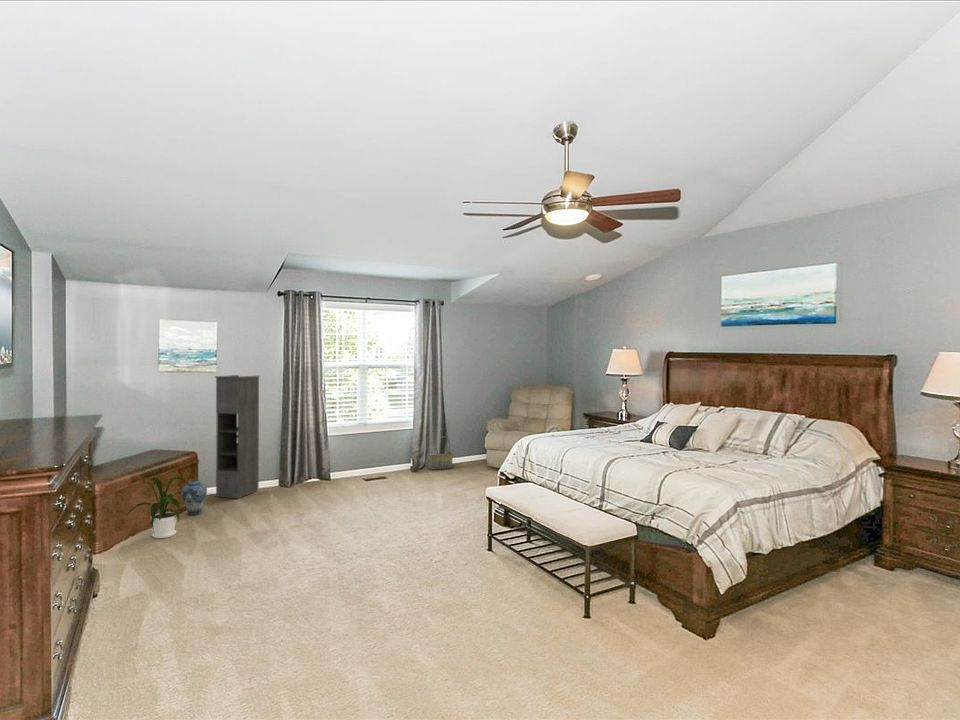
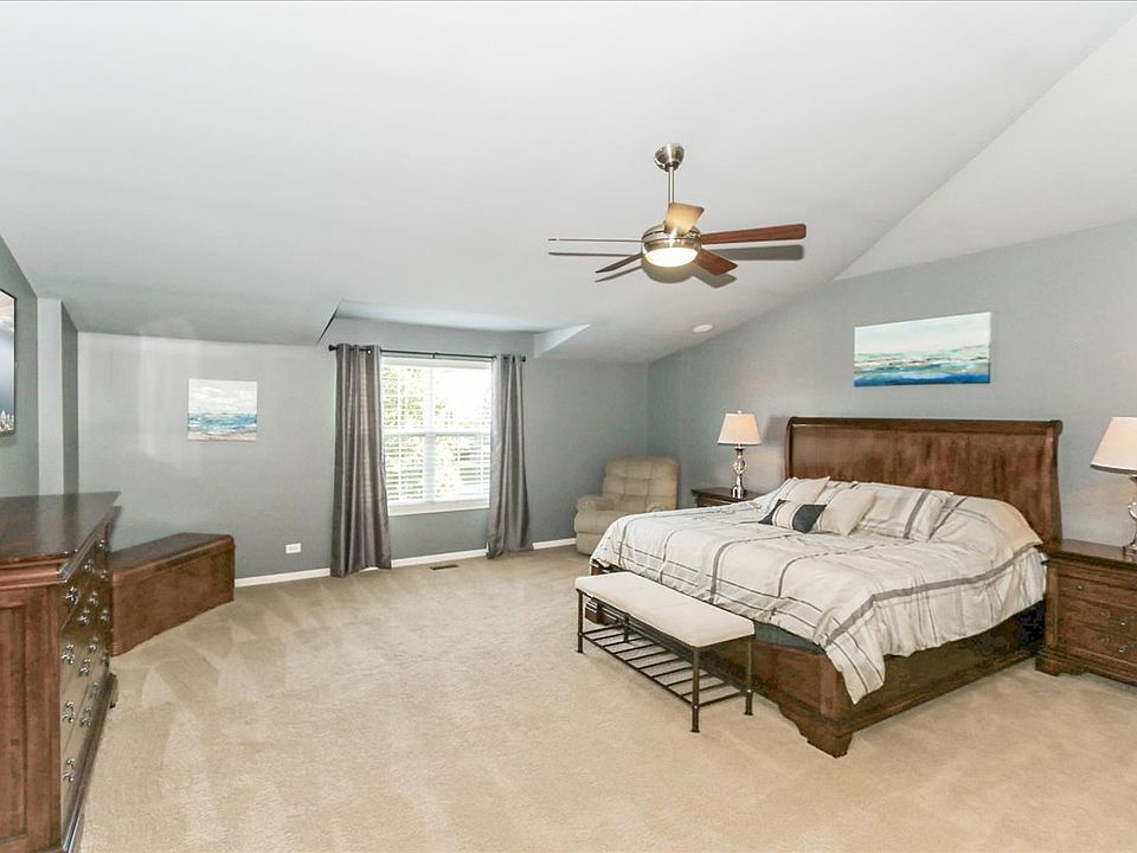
- storage cabinet (237, 435)
- vase (194, 497)
- basket (440, 454)
- house plant (163, 505)
